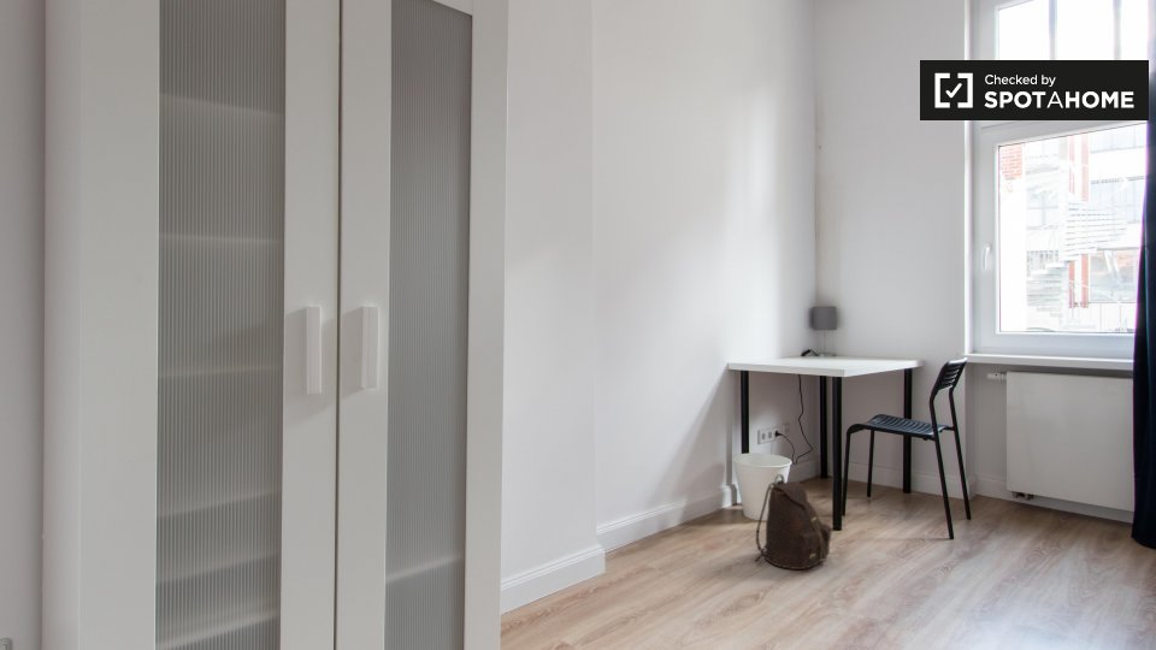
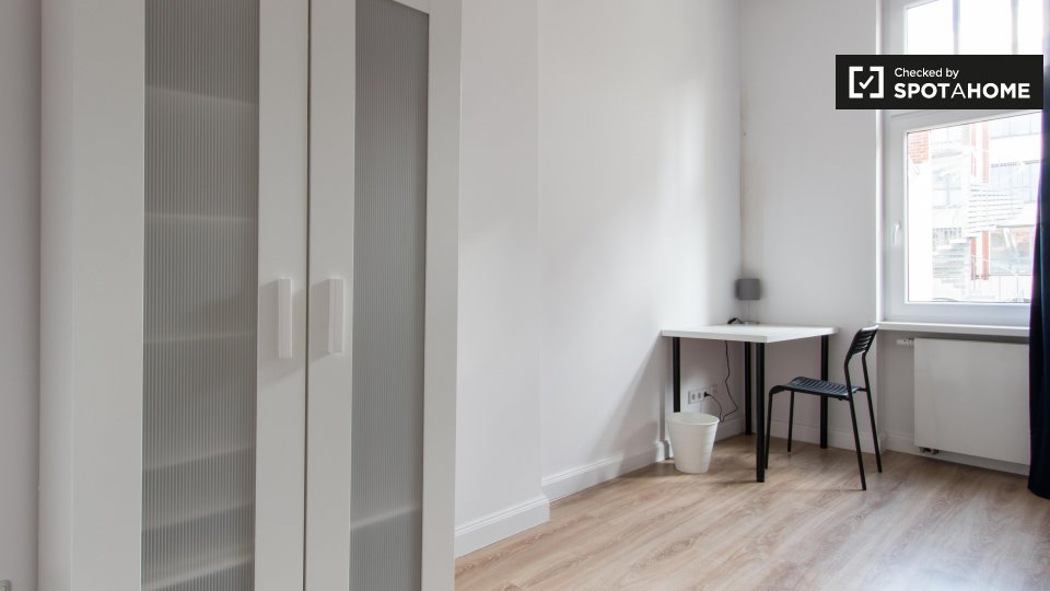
- backpack (792, 518)
